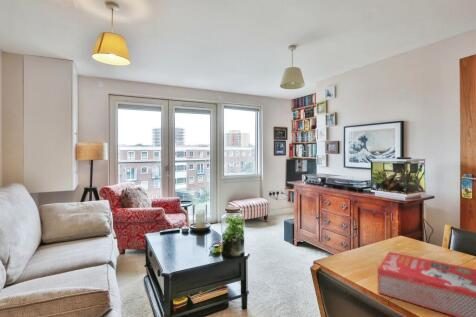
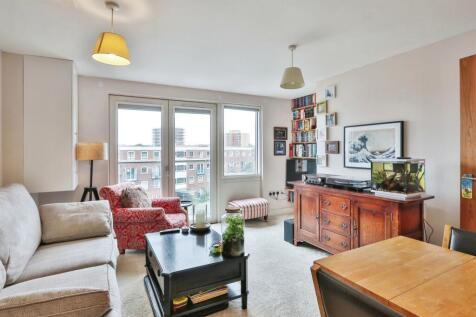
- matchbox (427, 281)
